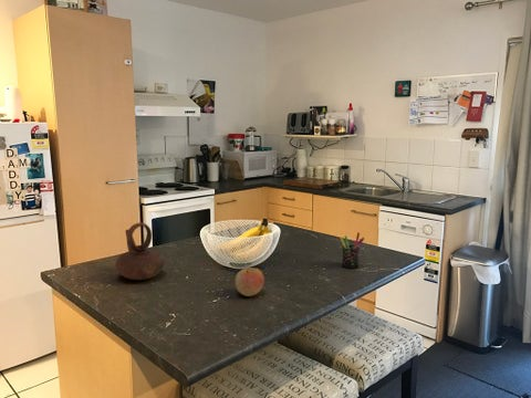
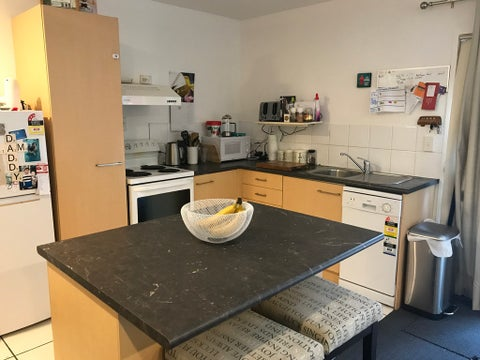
- apple (249, 282)
- teapot (136, 248)
- pen holder (350, 249)
